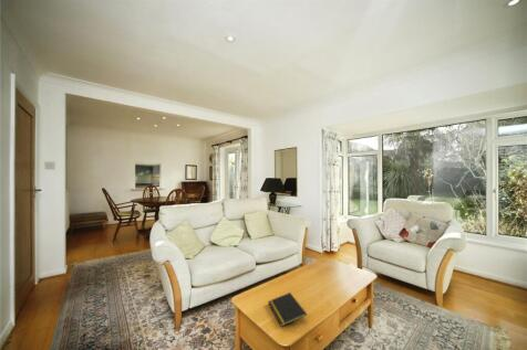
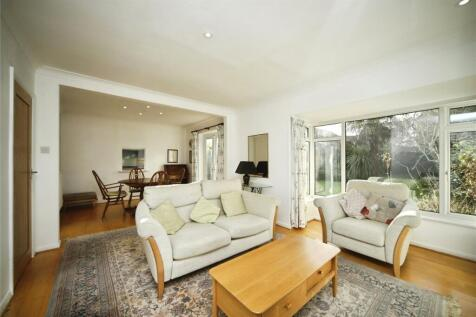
- notepad (286, 307)
